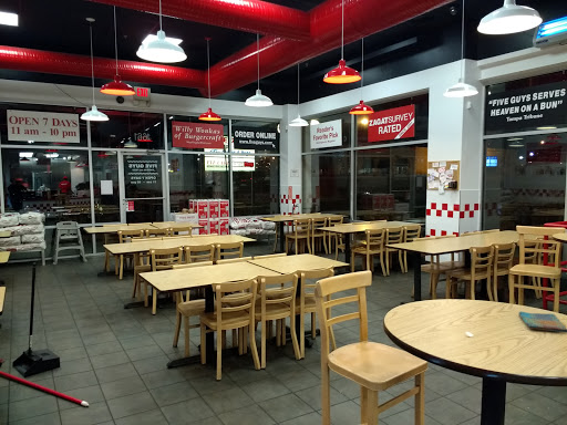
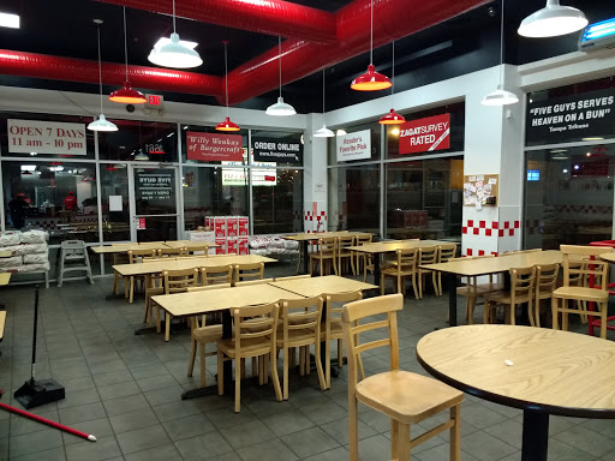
- dish towel (542, 321)
